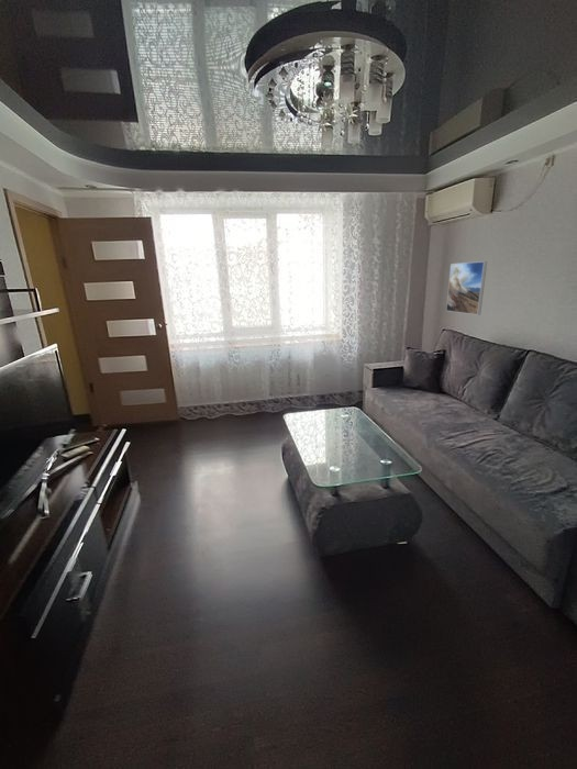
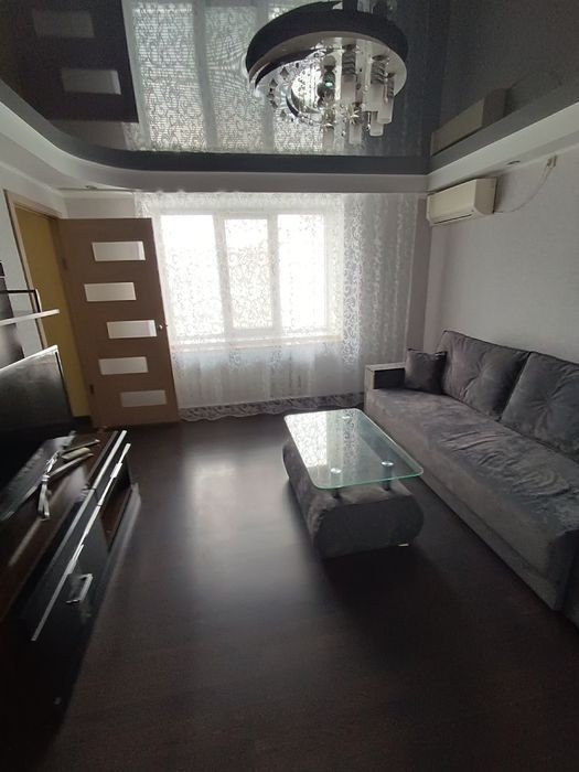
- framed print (465, 288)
